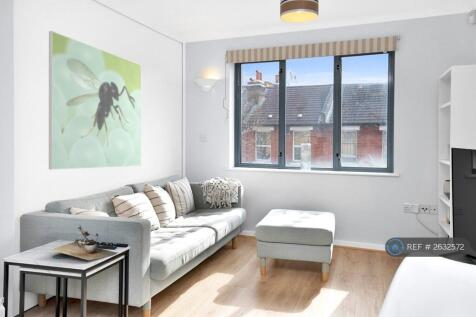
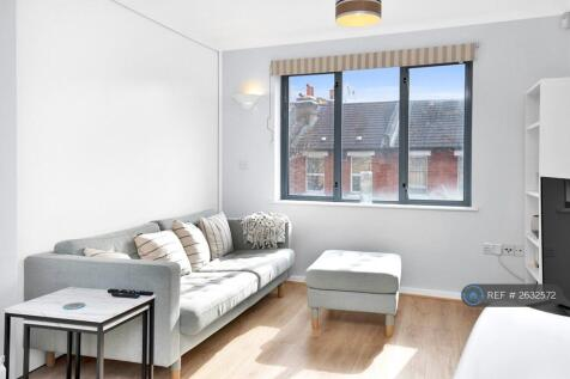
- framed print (102, 109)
- succulent plant (82, 239)
